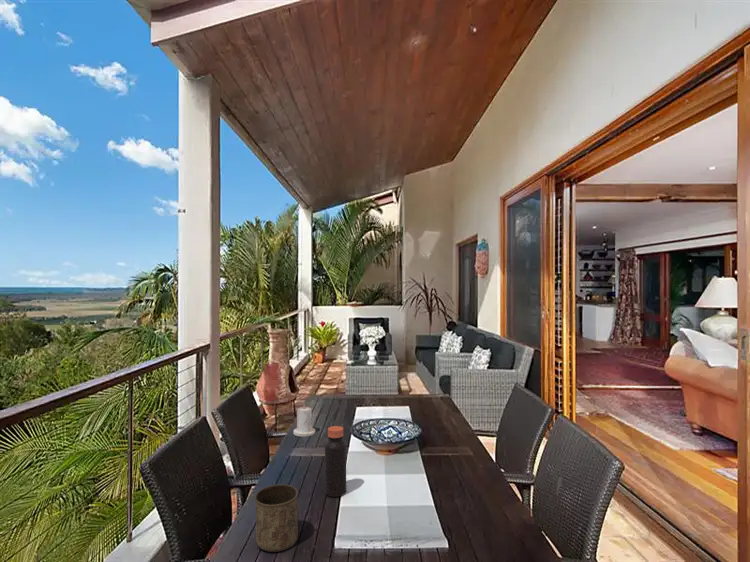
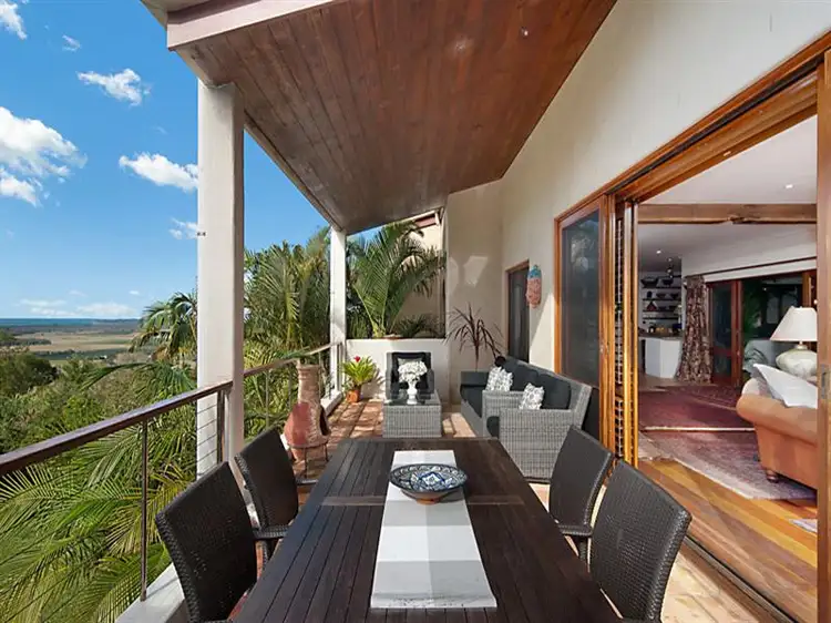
- cup (276, 517)
- bottle (335, 460)
- candle (304, 419)
